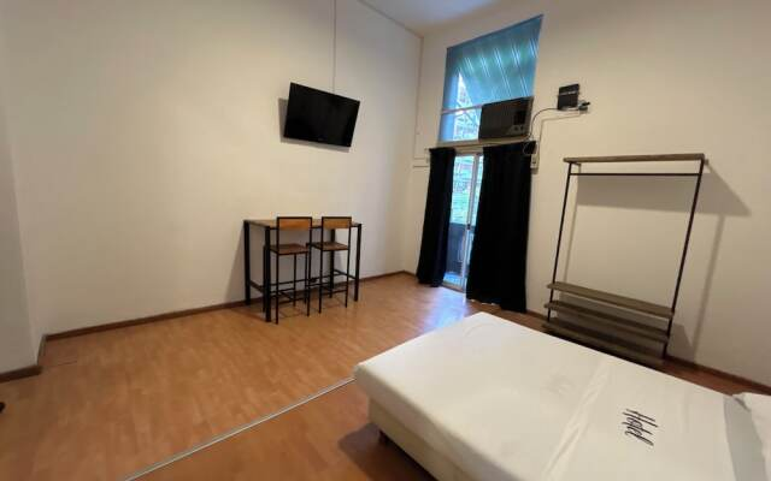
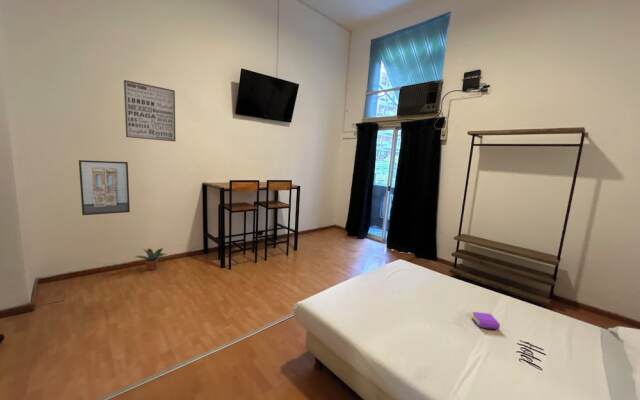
+ book (484, 320)
+ wall art (151, 112)
+ potted plant (151, 258)
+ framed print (105, 187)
